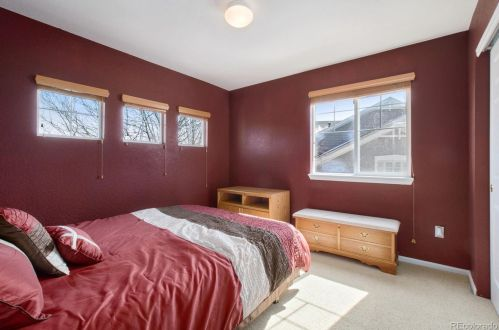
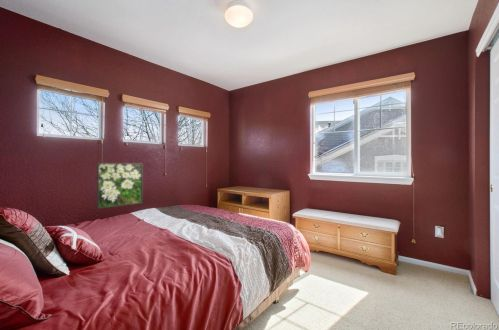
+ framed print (121, 184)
